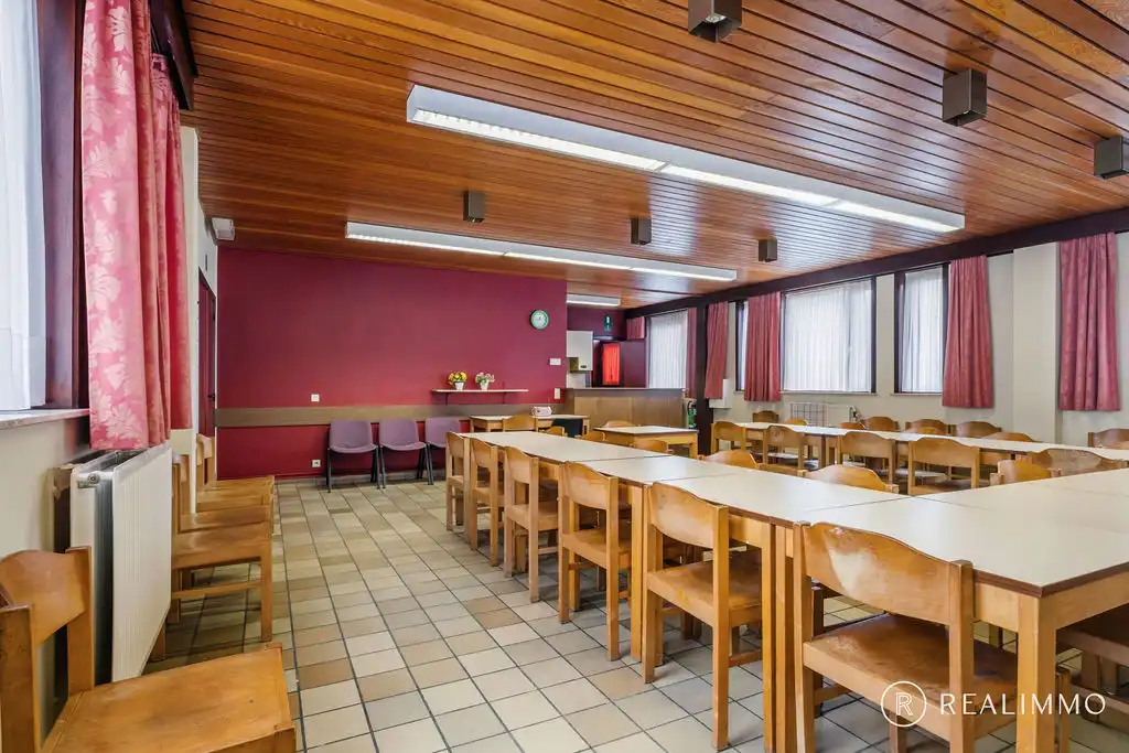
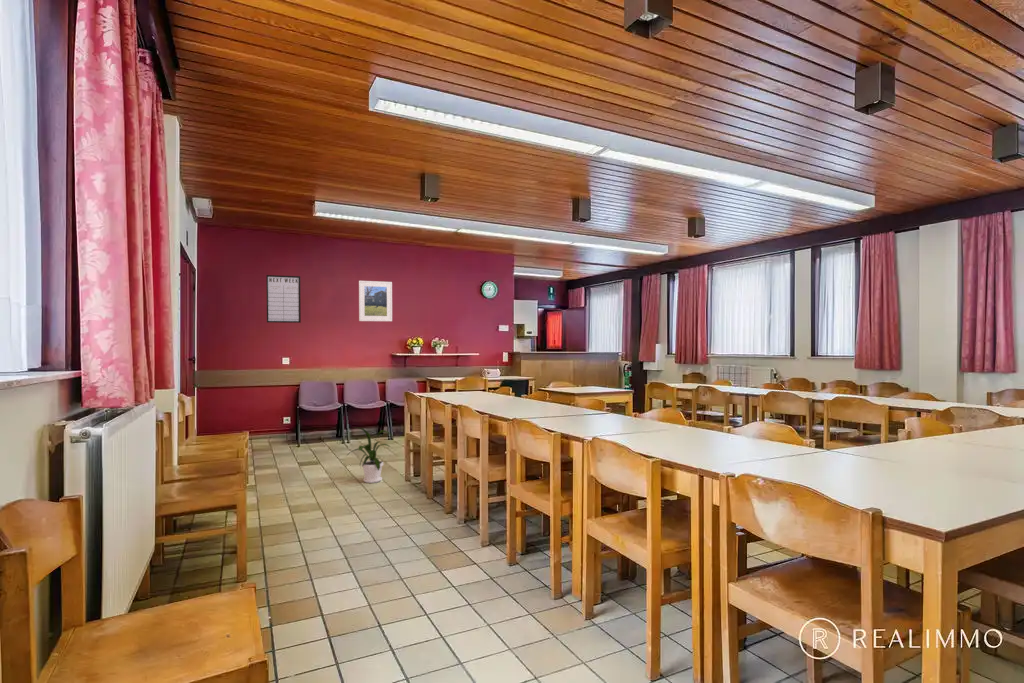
+ house plant (371, 453)
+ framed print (375, 301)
+ writing board (283, 299)
